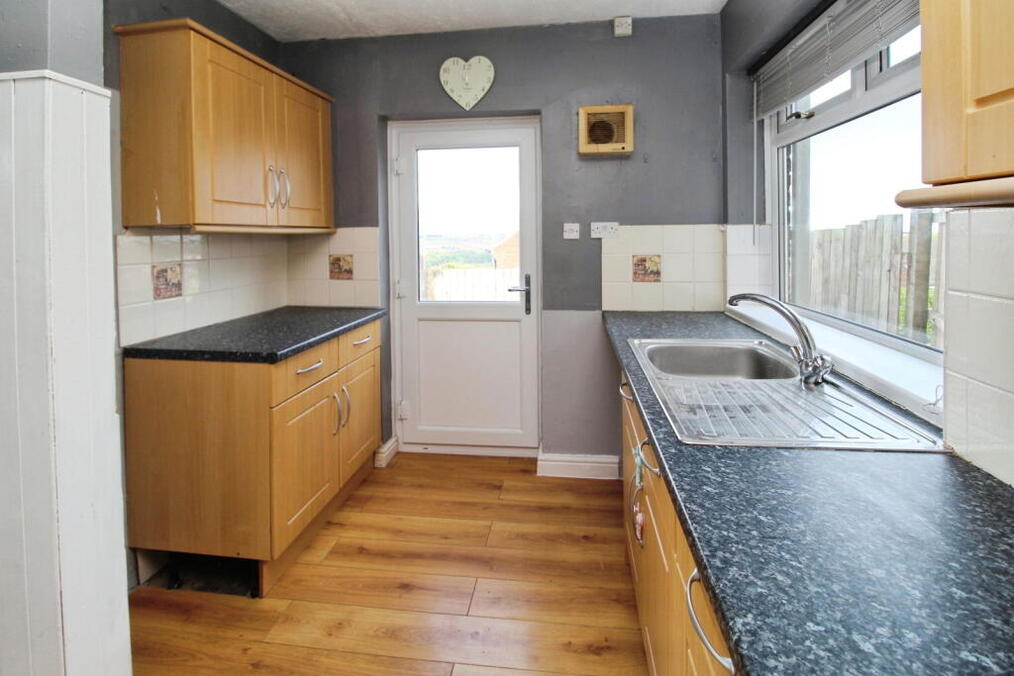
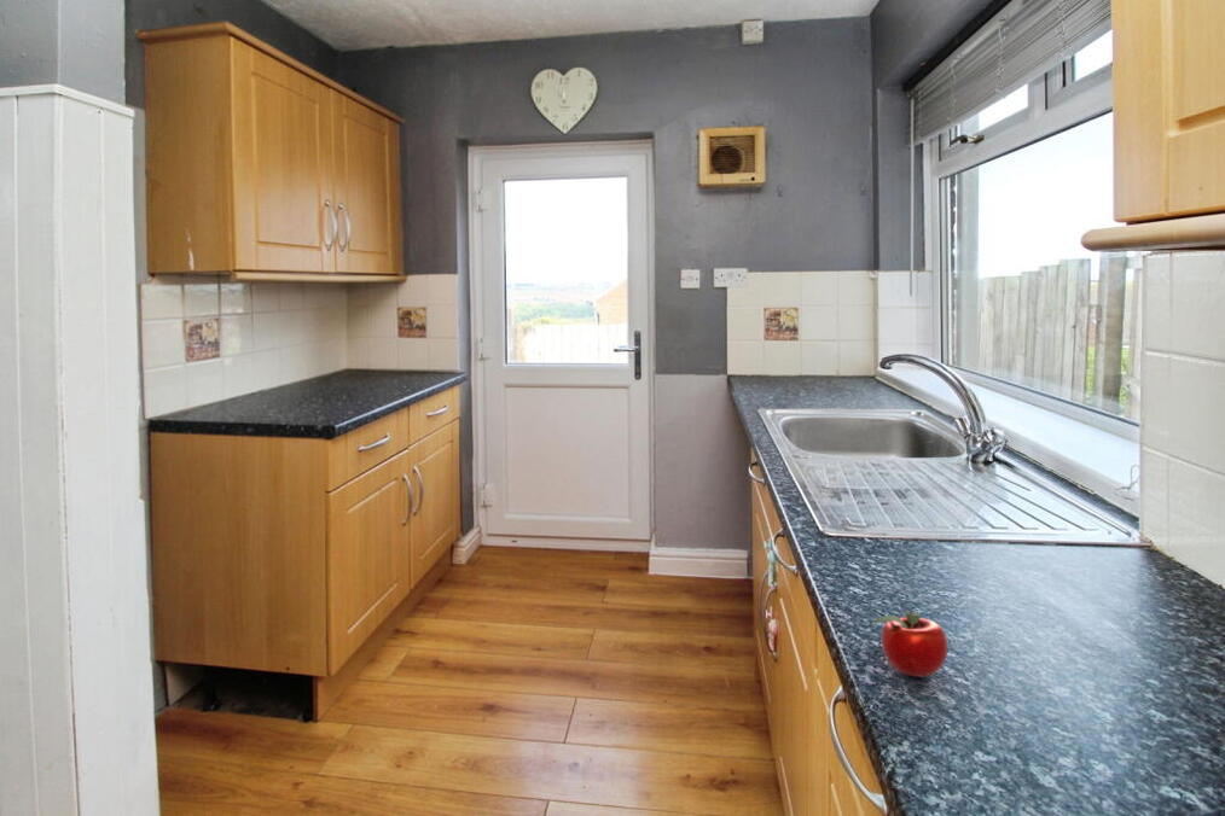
+ apple (906, 642)
